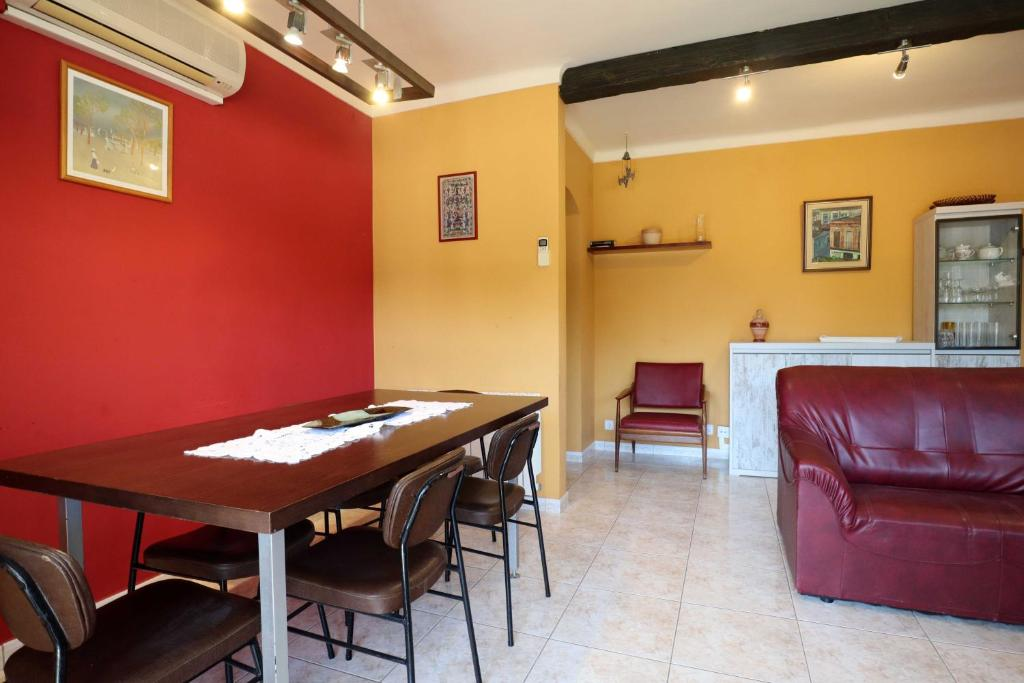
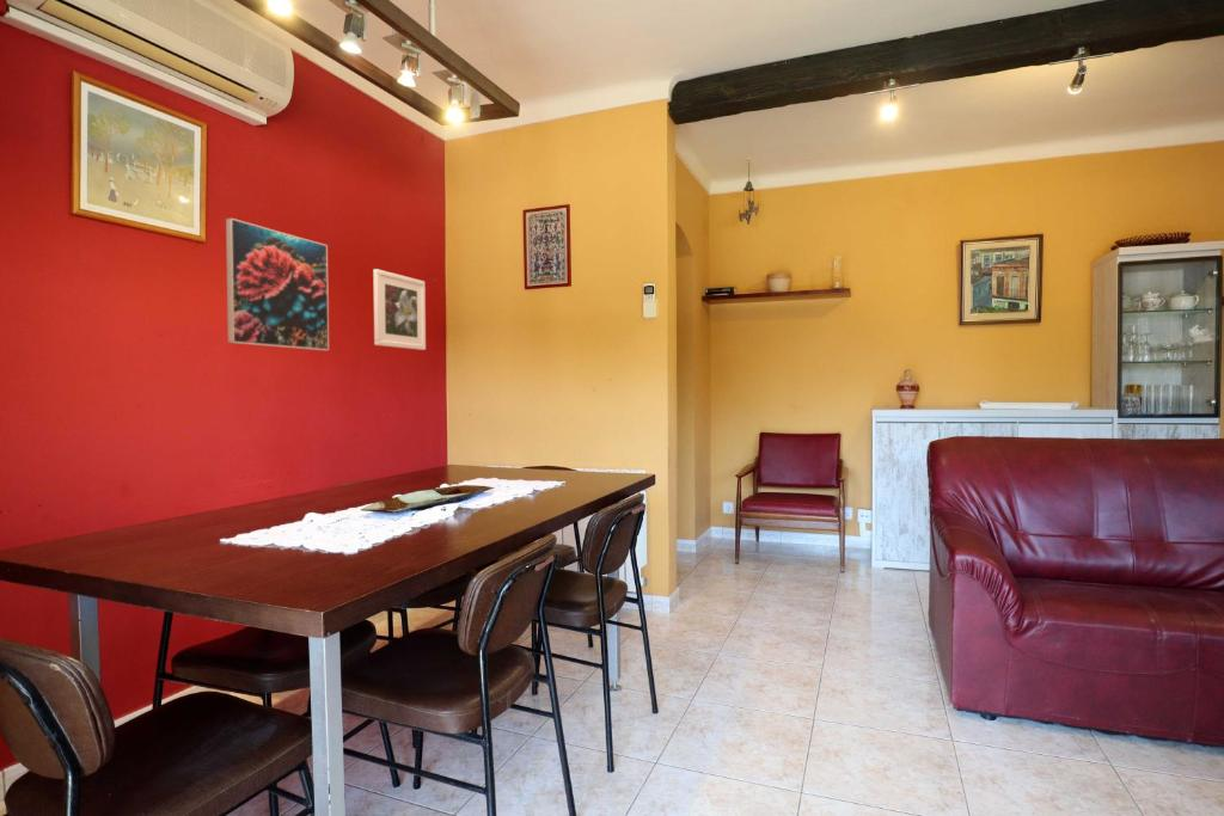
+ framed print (400, 311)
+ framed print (281, 289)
